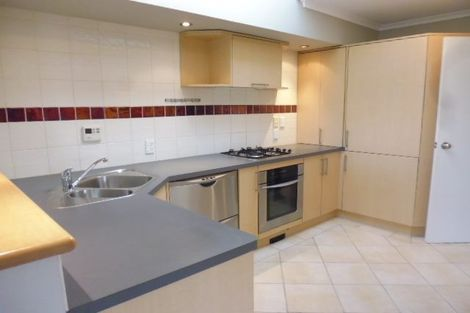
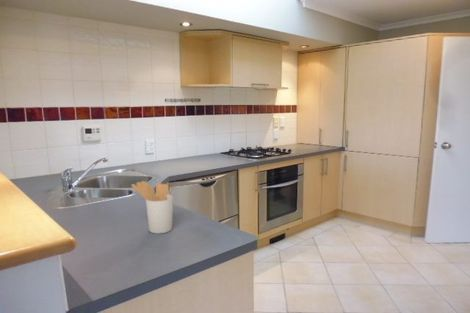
+ utensil holder (153, 205)
